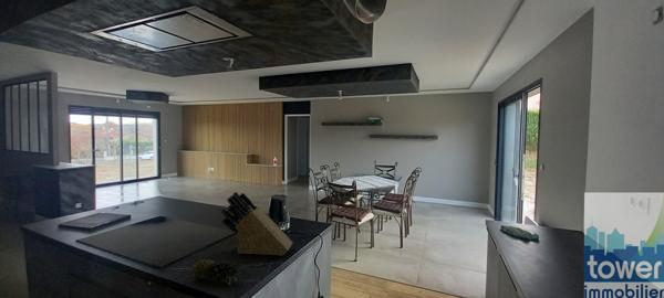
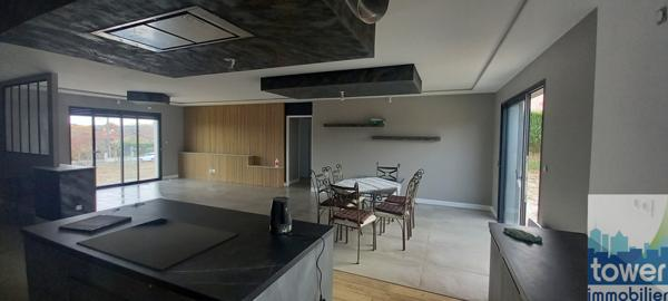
- knife block (257, 221)
- fruit (216, 269)
